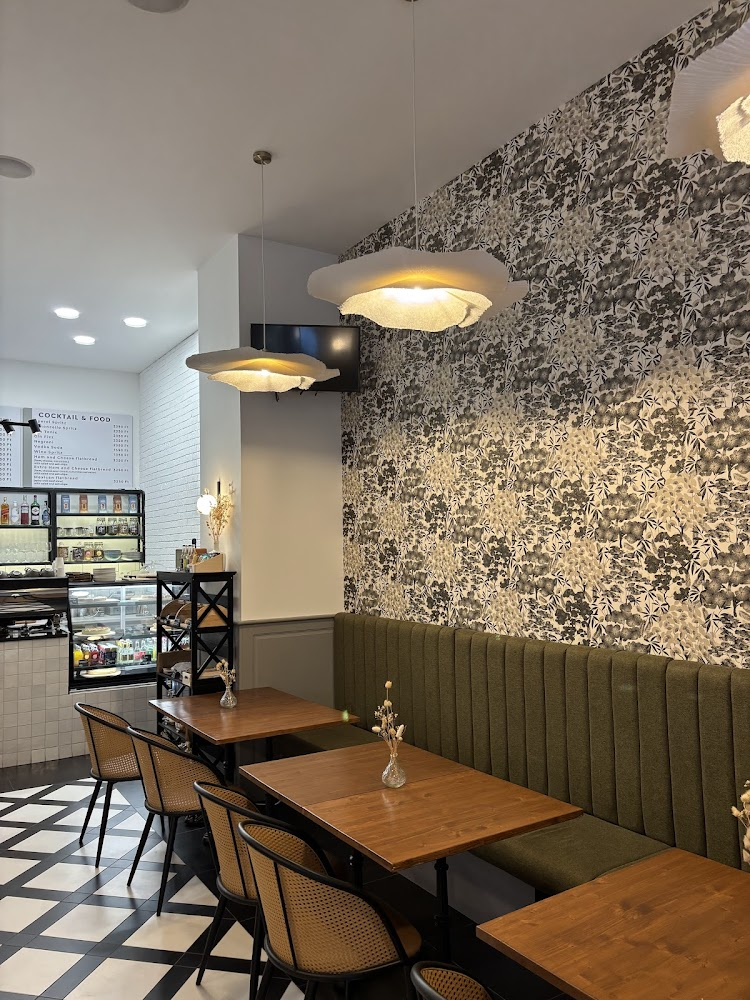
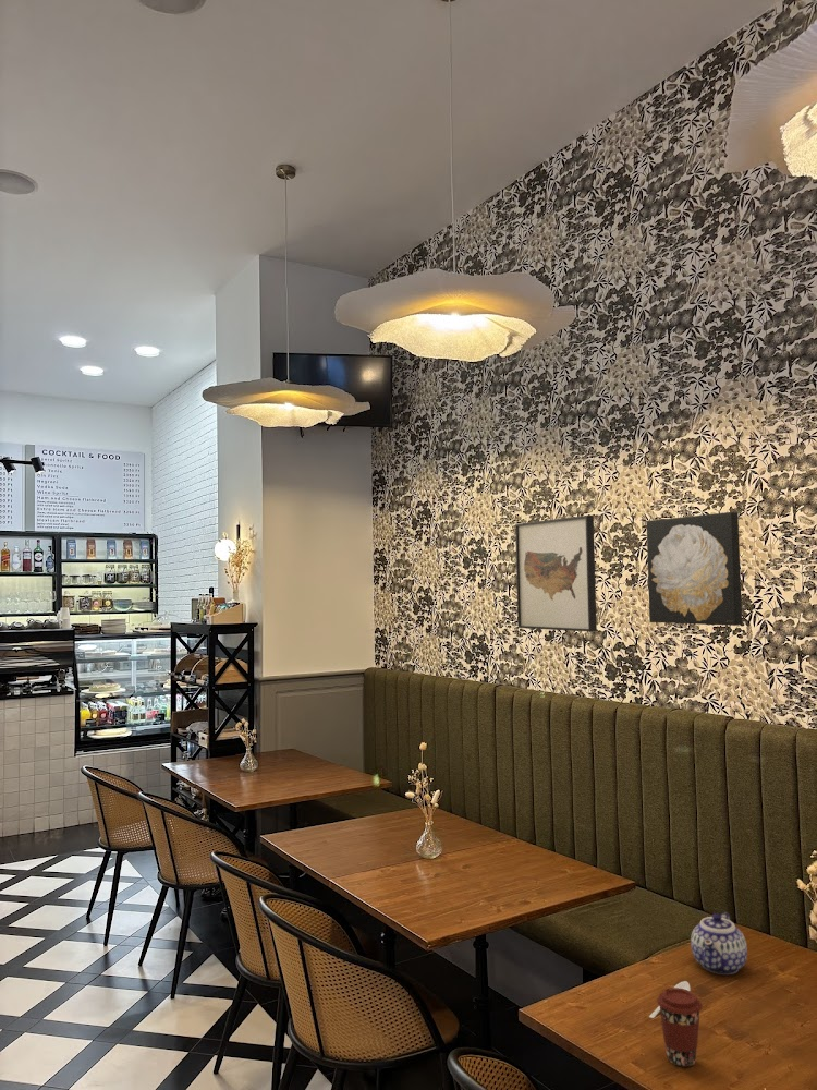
+ wall art (553, 574)
+ wall art (692, 570)
+ spoon (659, 1006)
+ teapot (718, 940)
+ coffee cup (680, 1027)
